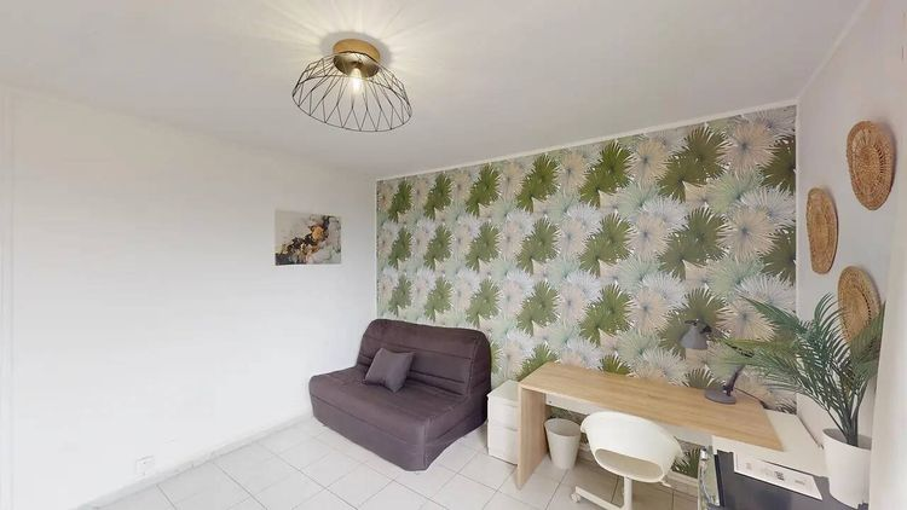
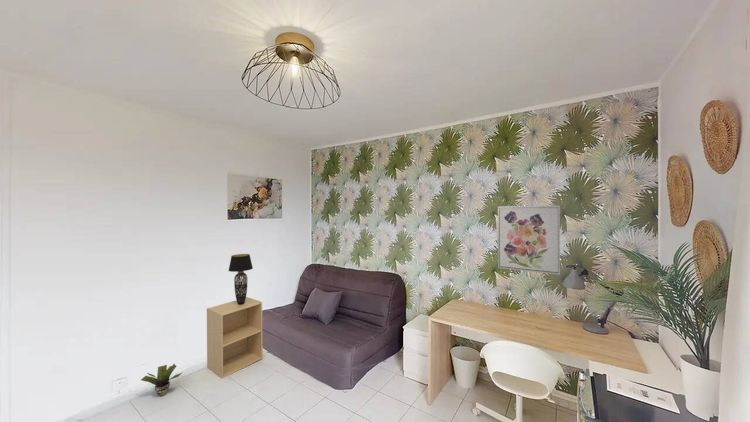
+ shelf (235, 334)
+ table lamp (240, 279)
+ potted plant (162, 381)
+ wall art (527, 238)
